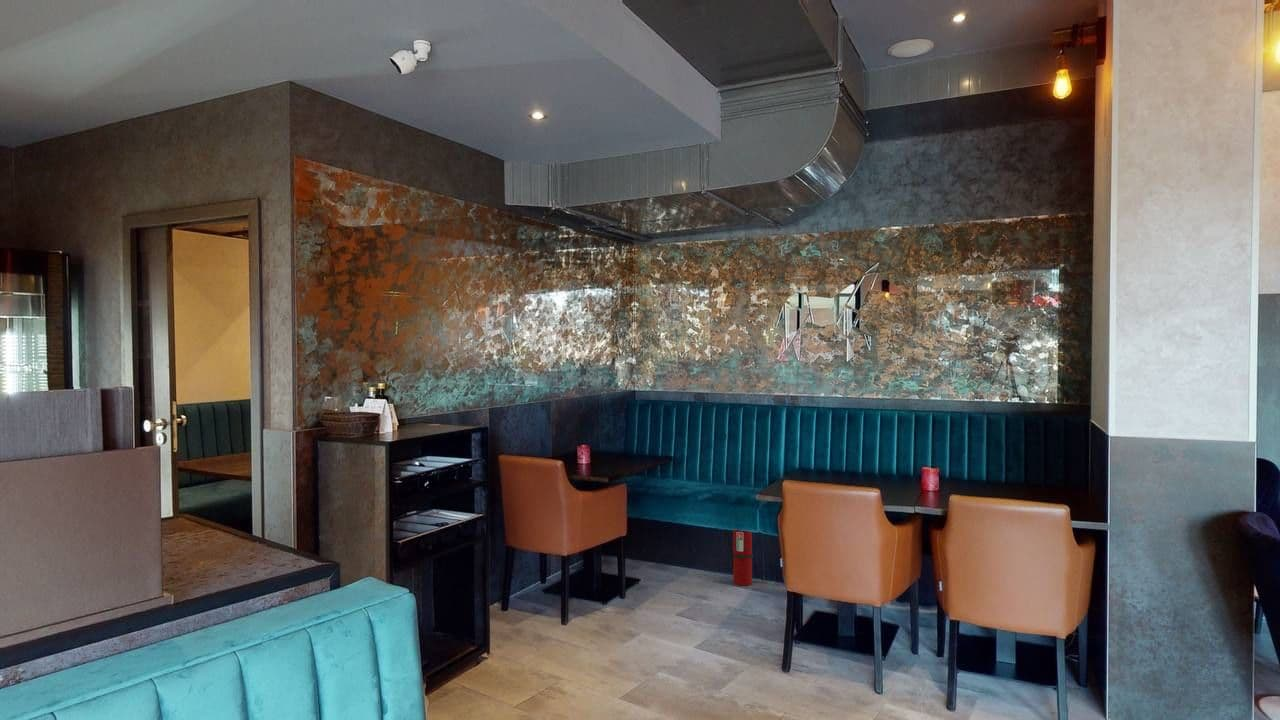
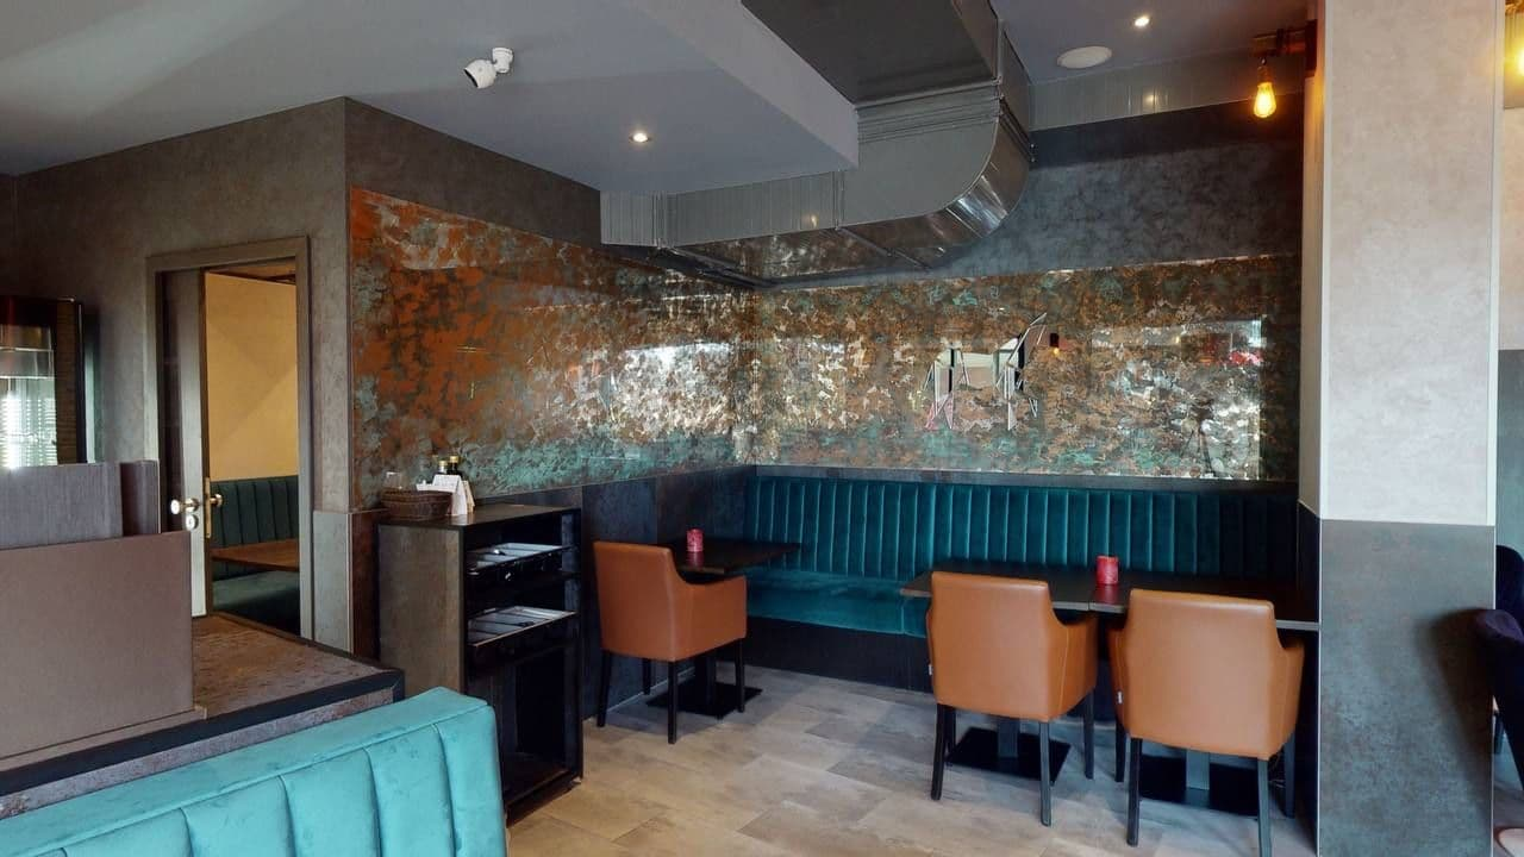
- fire extinguisher (740, 545)
